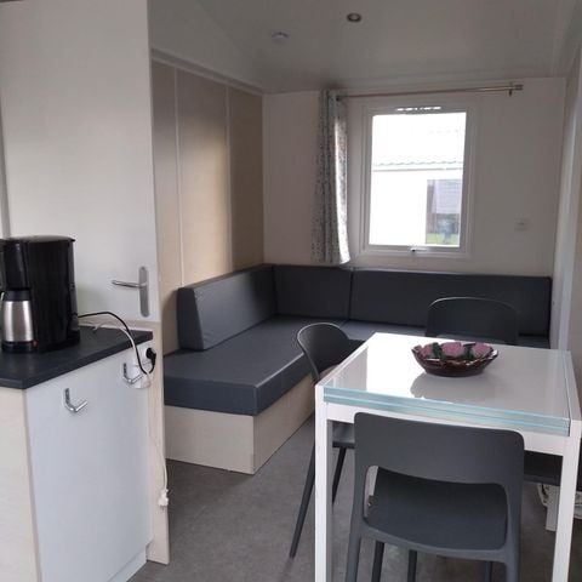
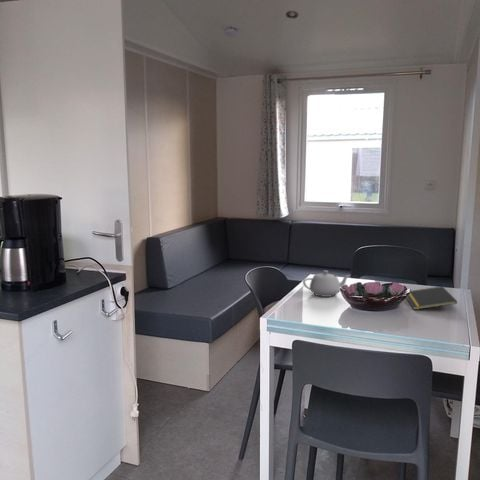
+ teapot (326, 282)
+ notepad (428, 297)
